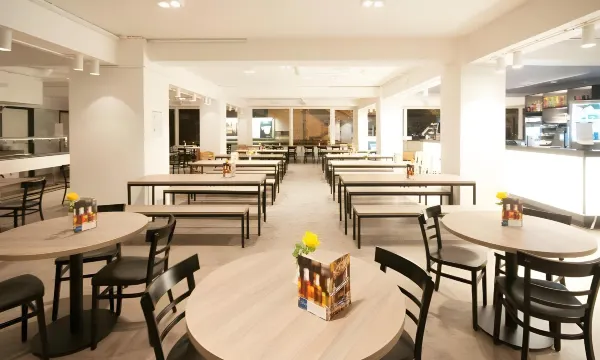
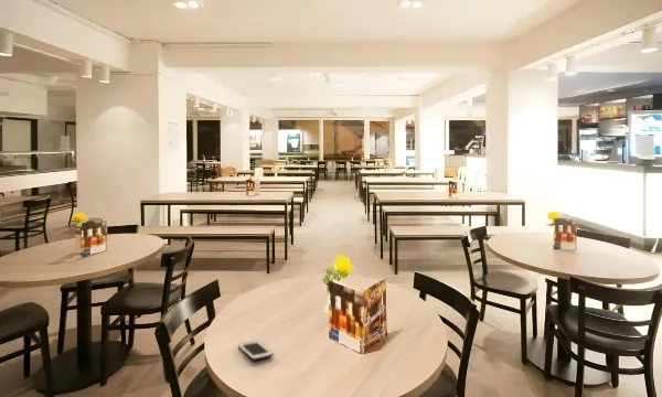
+ cell phone (255, 350)
